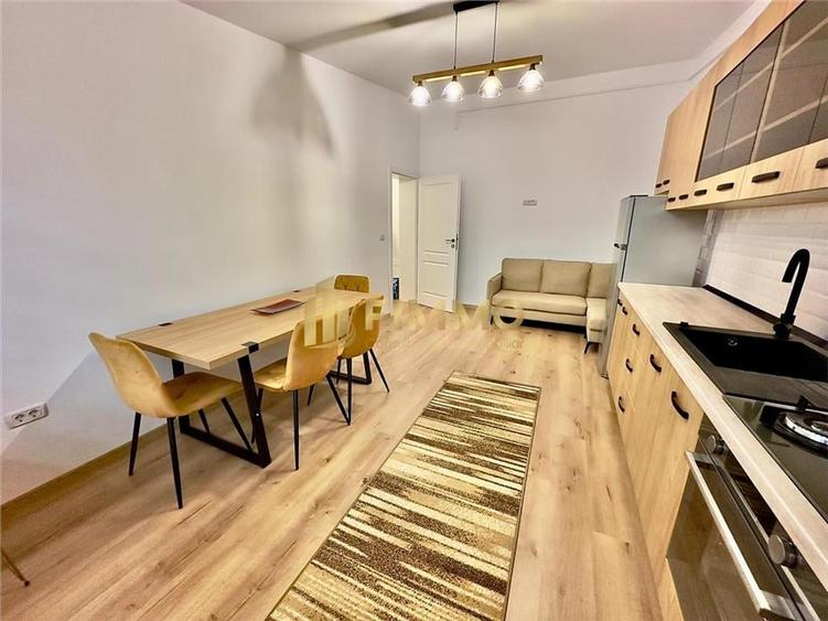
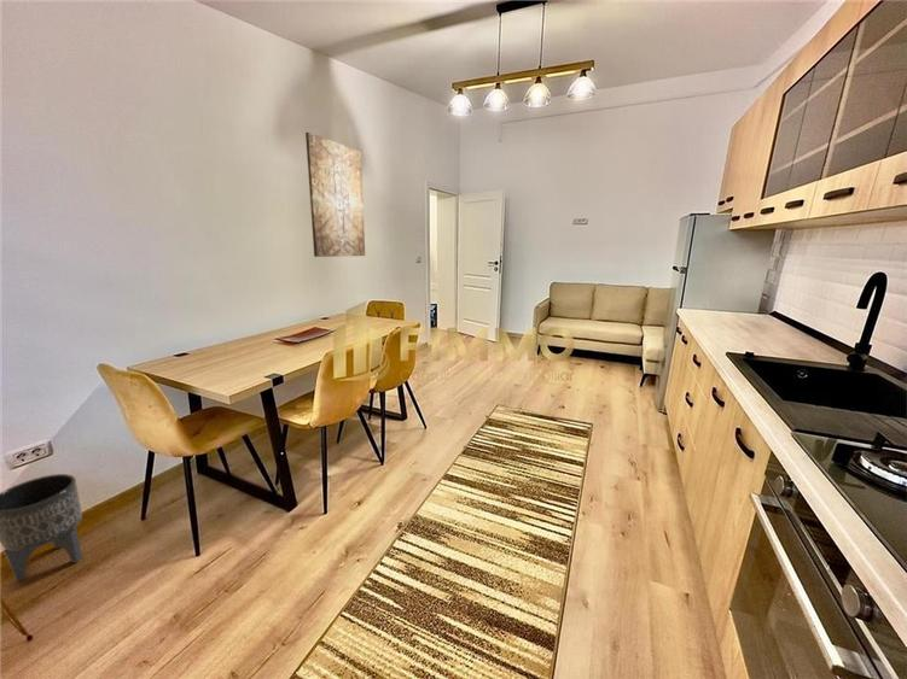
+ planter (43, 527)
+ wall art (338, 201)
